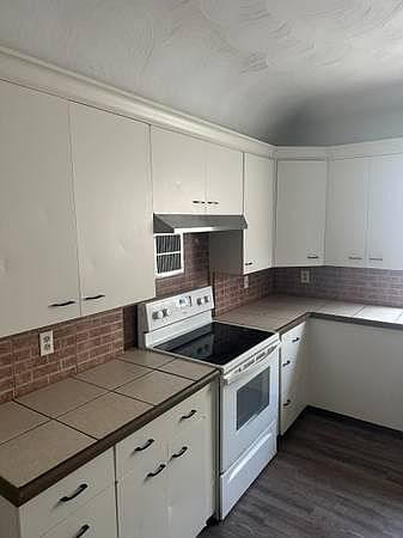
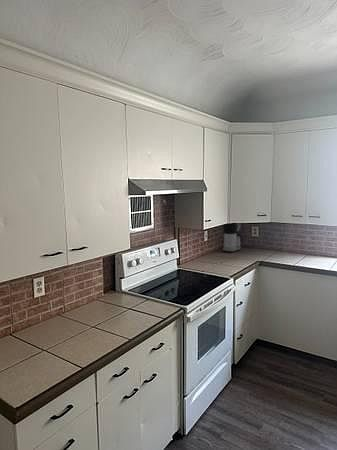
+ coffee maker (233, 235)
